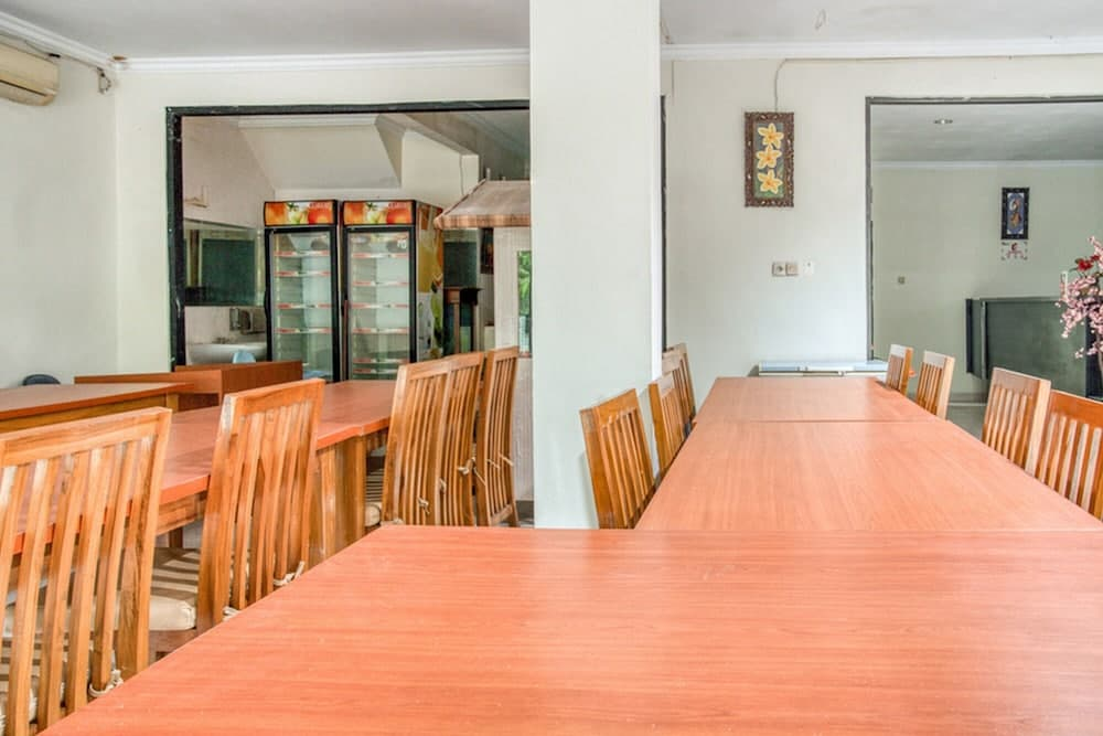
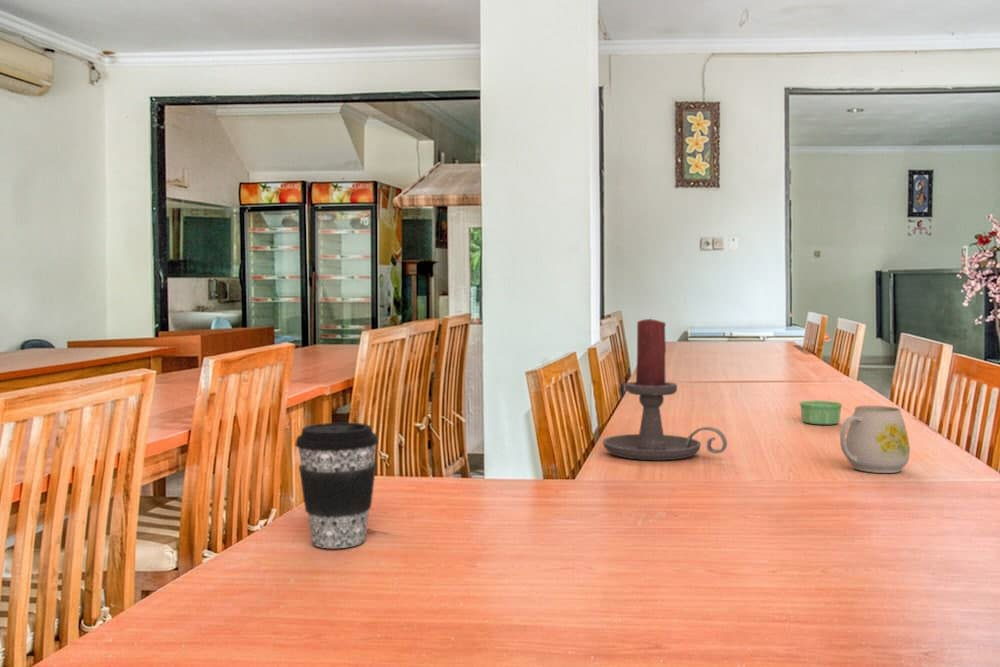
+ candle holder (664, 386)
+ ramekin (820, 412)
+ mug (870, 439)
+ coffee cup (337, 484)
